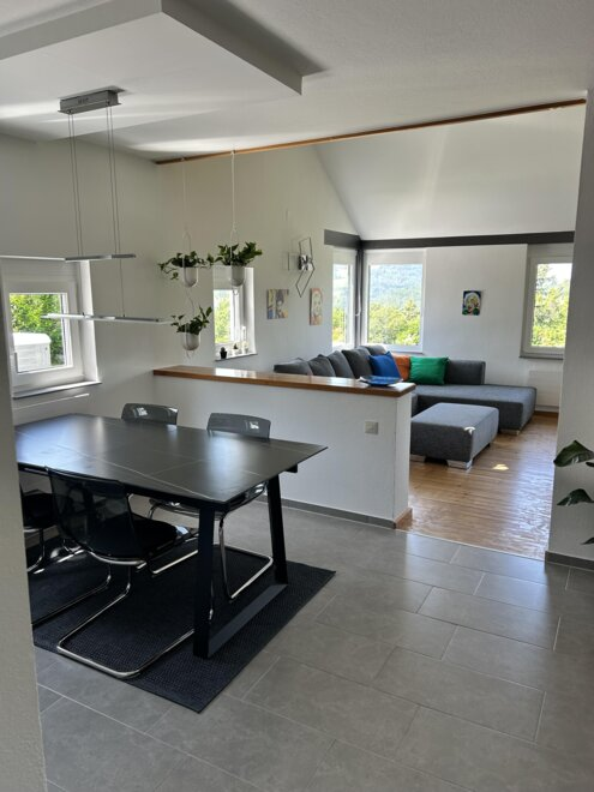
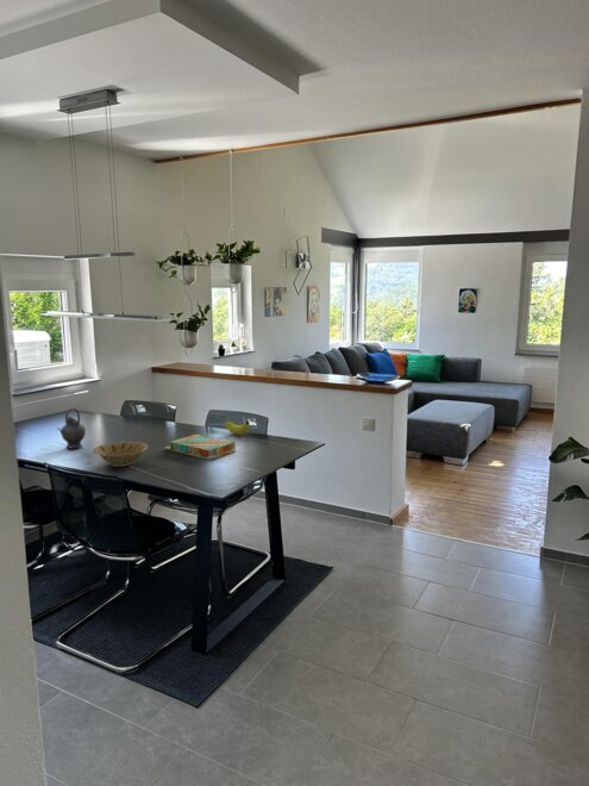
+ bowl (121, 455)
+ fruit (237, 425)
+ teapot (70, 428)
+ board game (201, 445)
